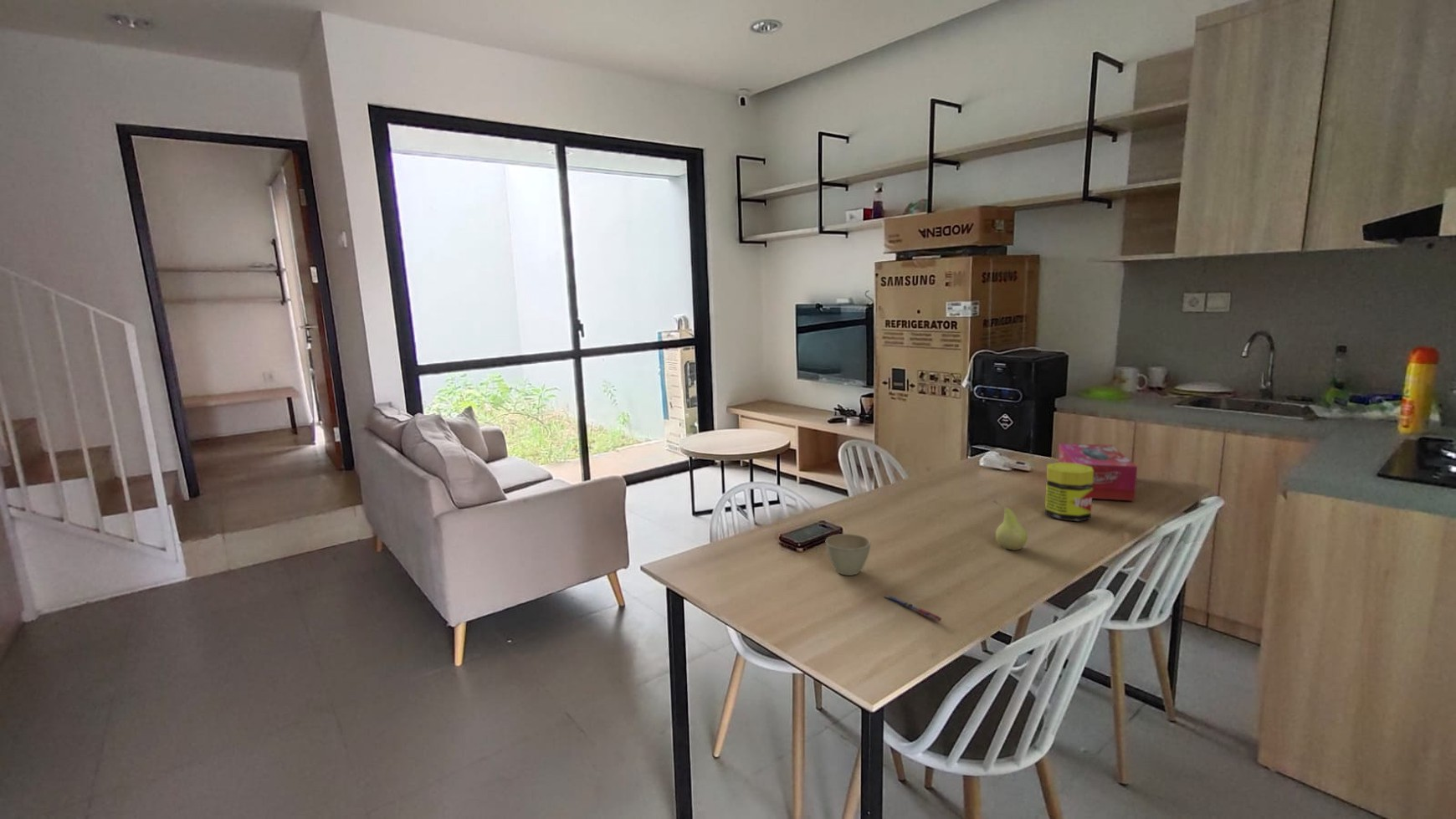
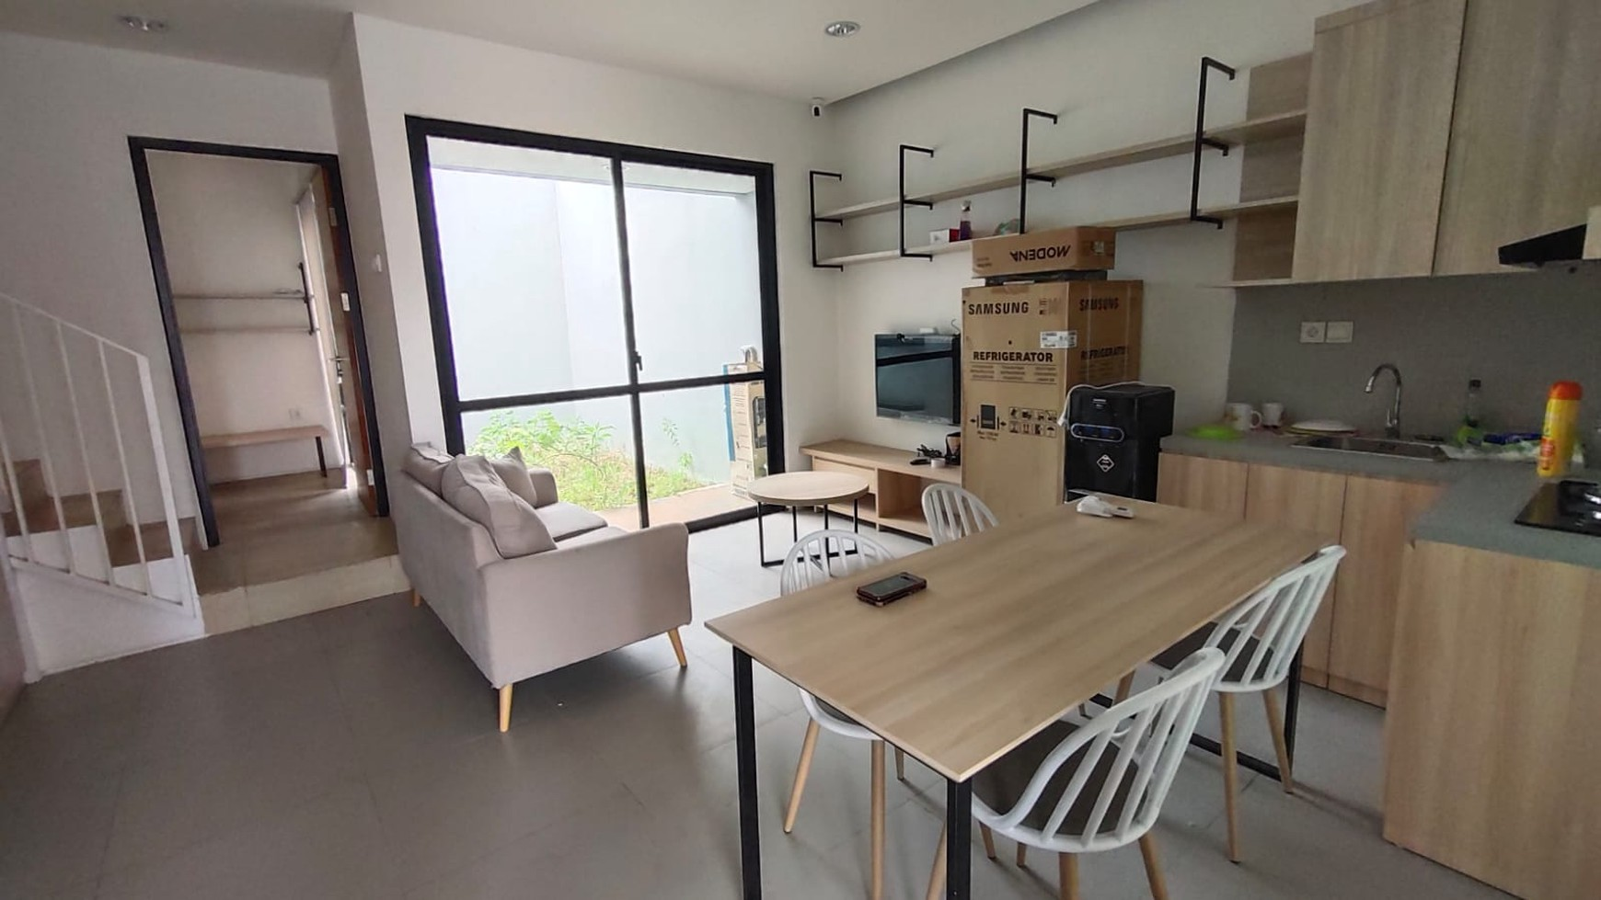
- flower pot (848, 555)
- fruit (1009, 525)
- jar (1069, 491)
- tissue box (1094, 469)
- pen (911, 606)
